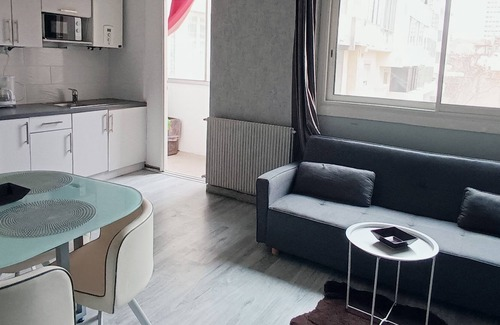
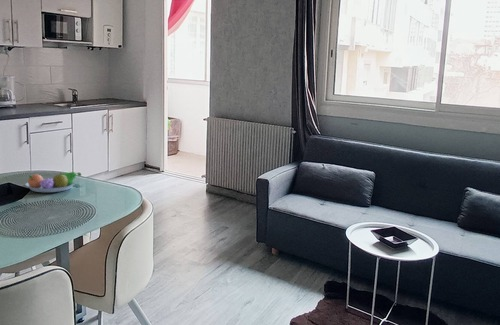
+ fruit bowl (53, 178)
